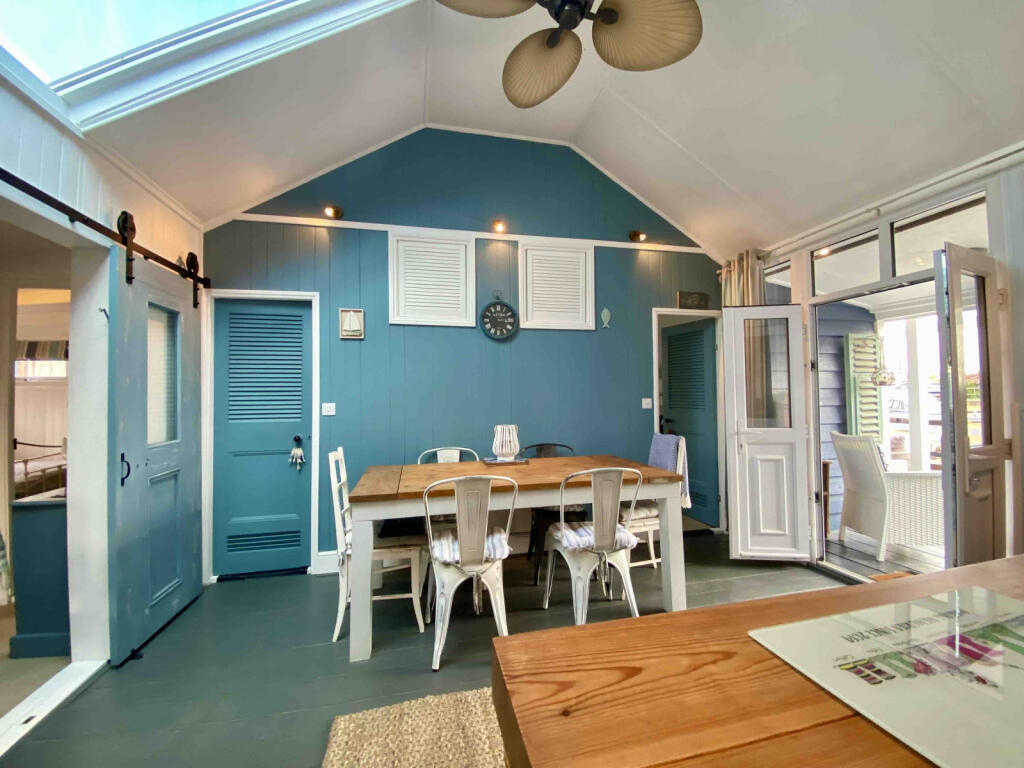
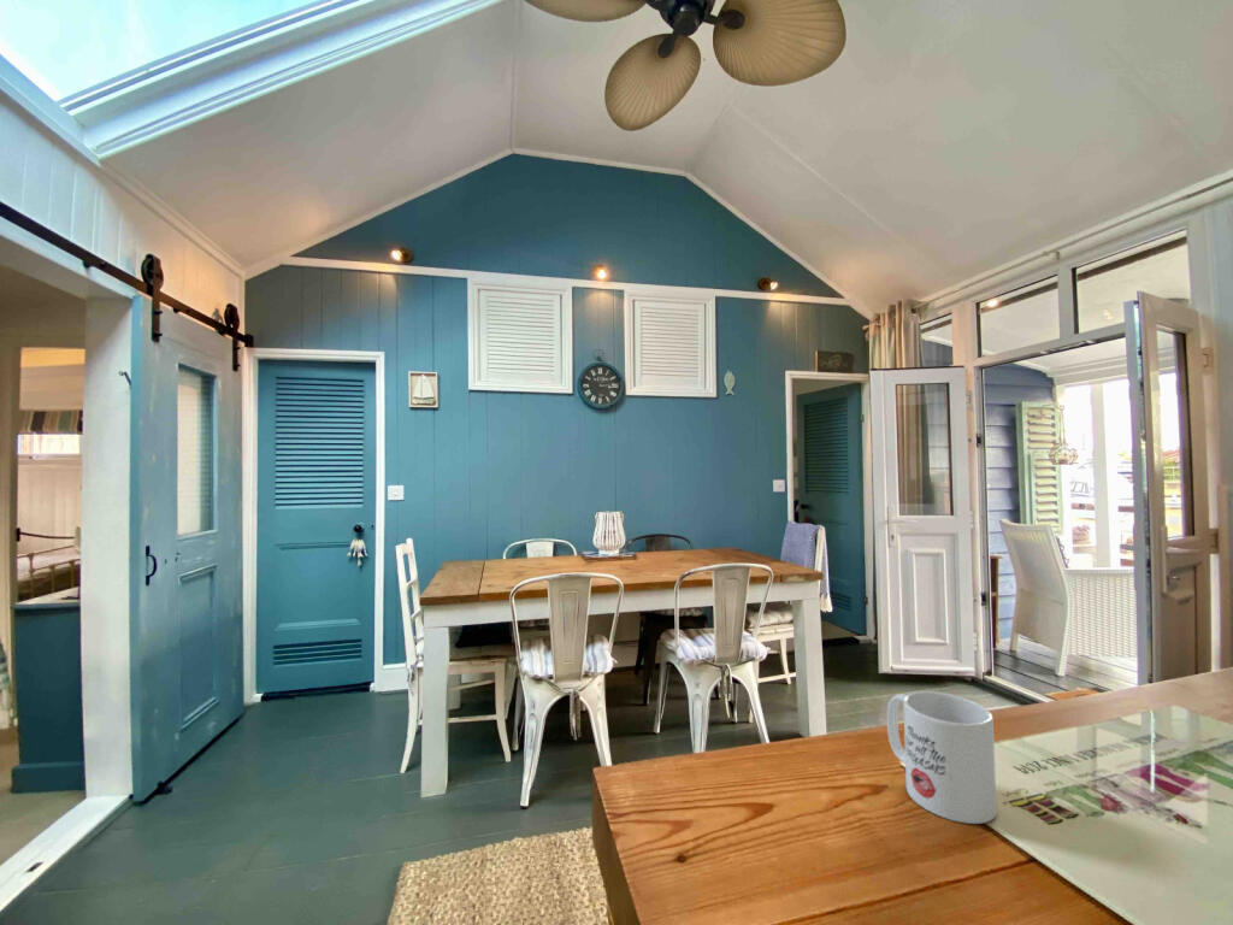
+ mug (933, 743)
